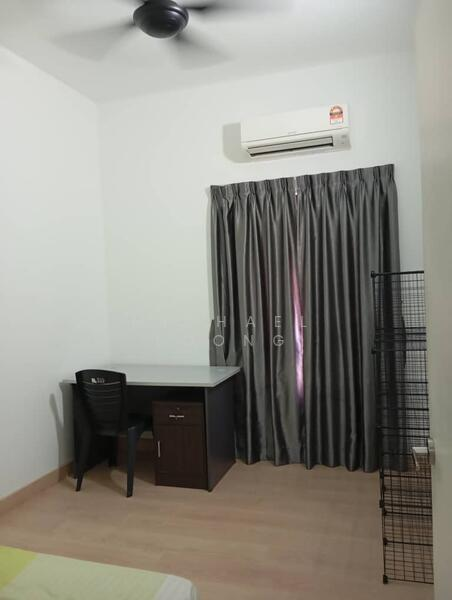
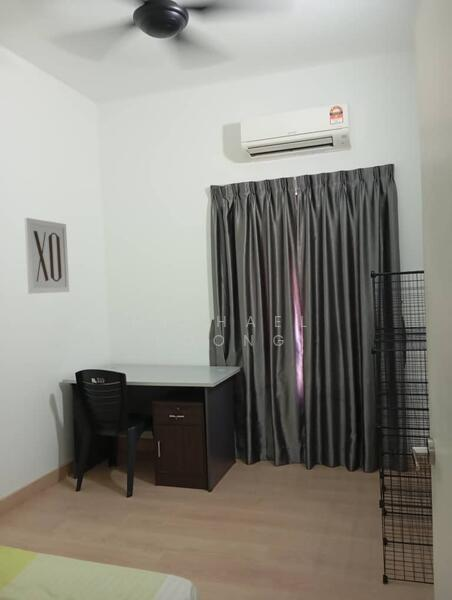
+ wall art (48, 257)
